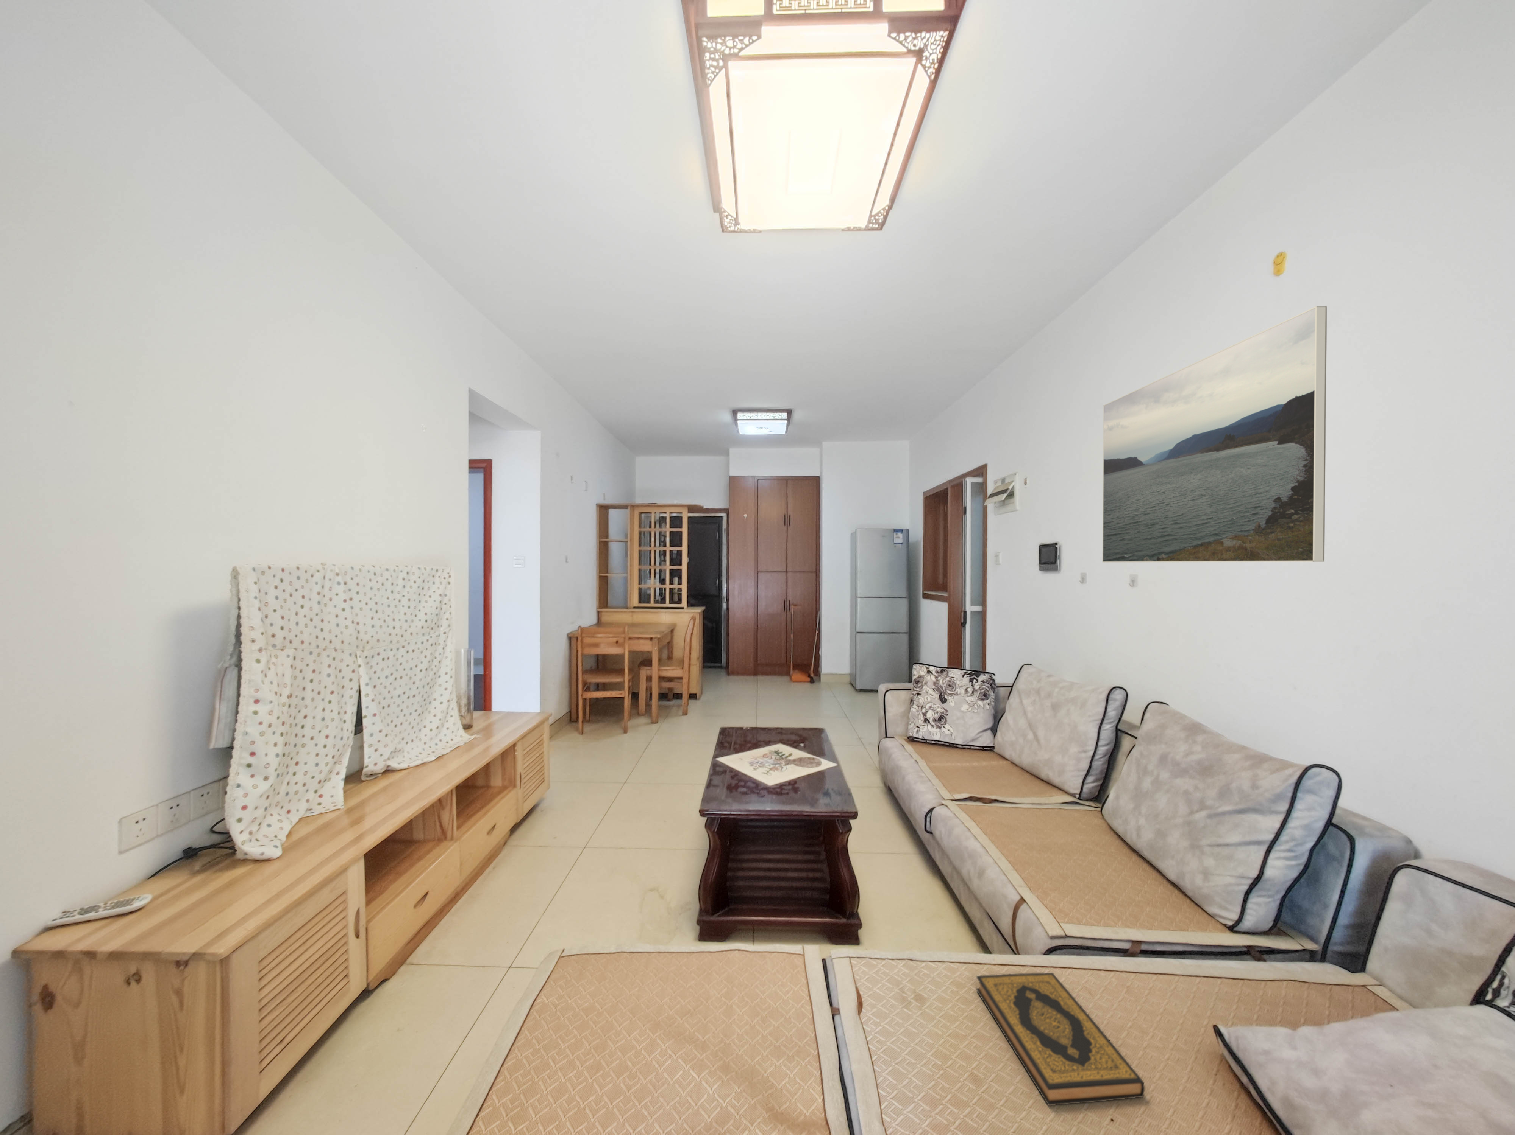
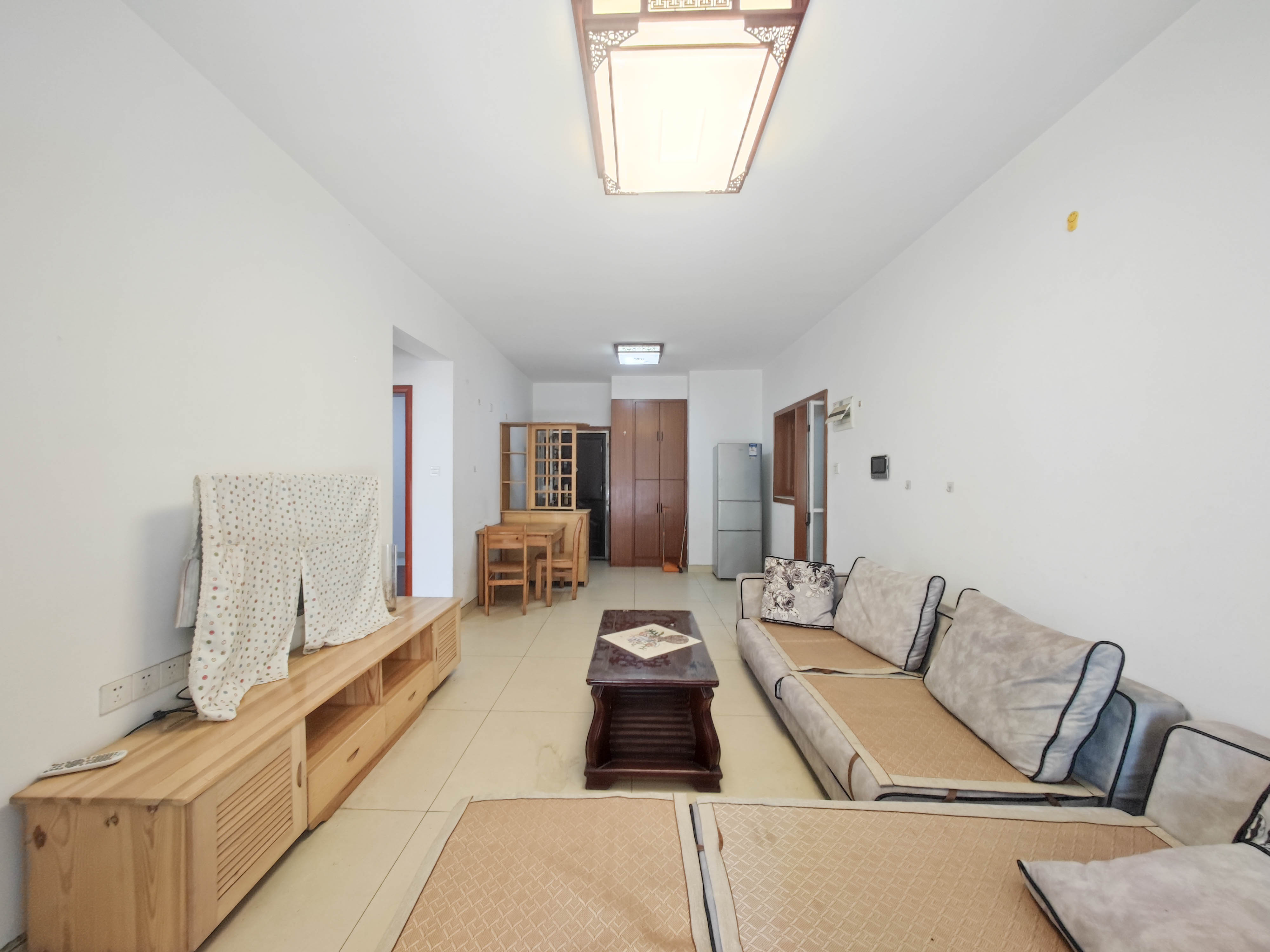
- hardback book (1051, 1030)
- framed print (1187, 465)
